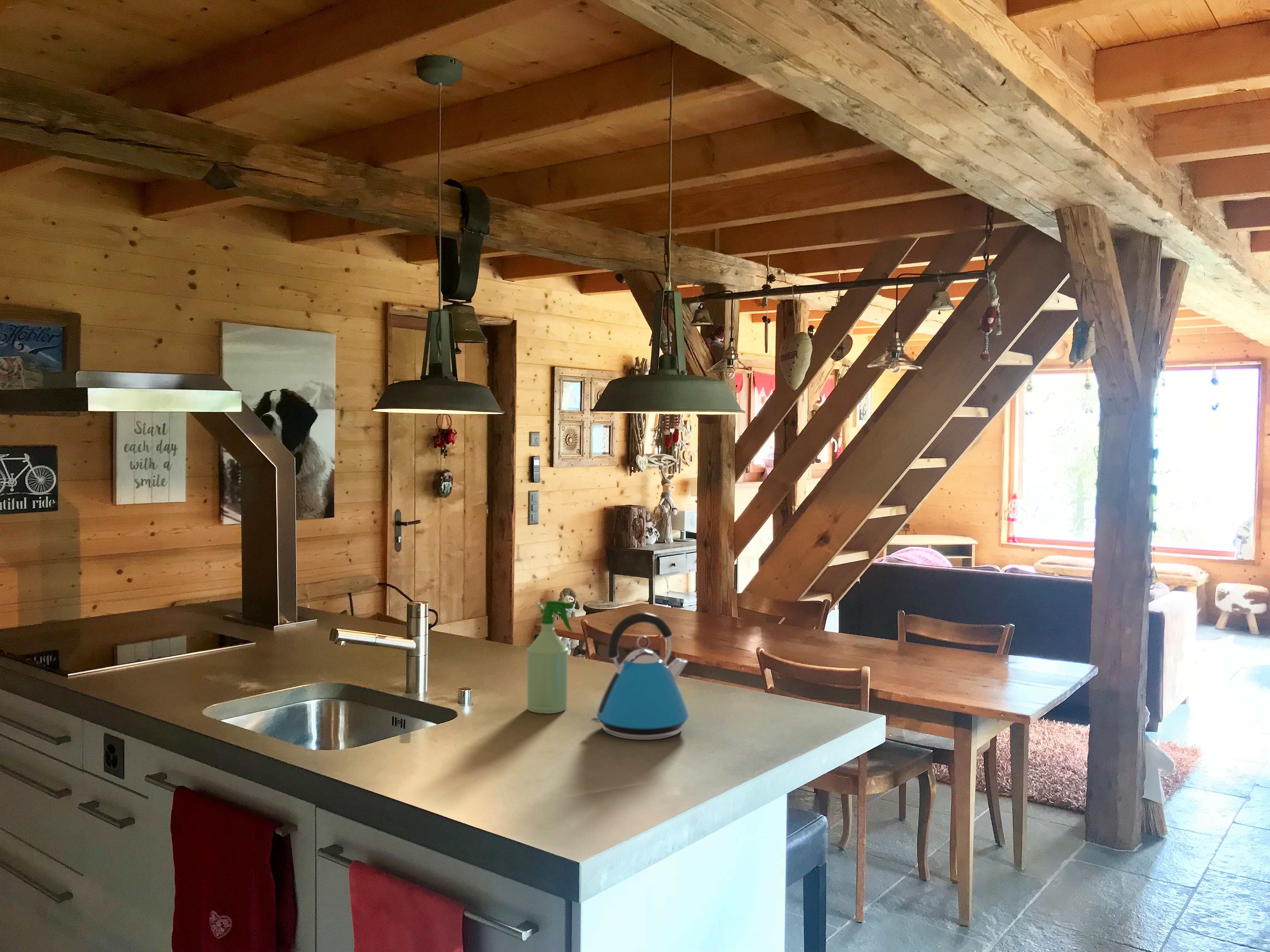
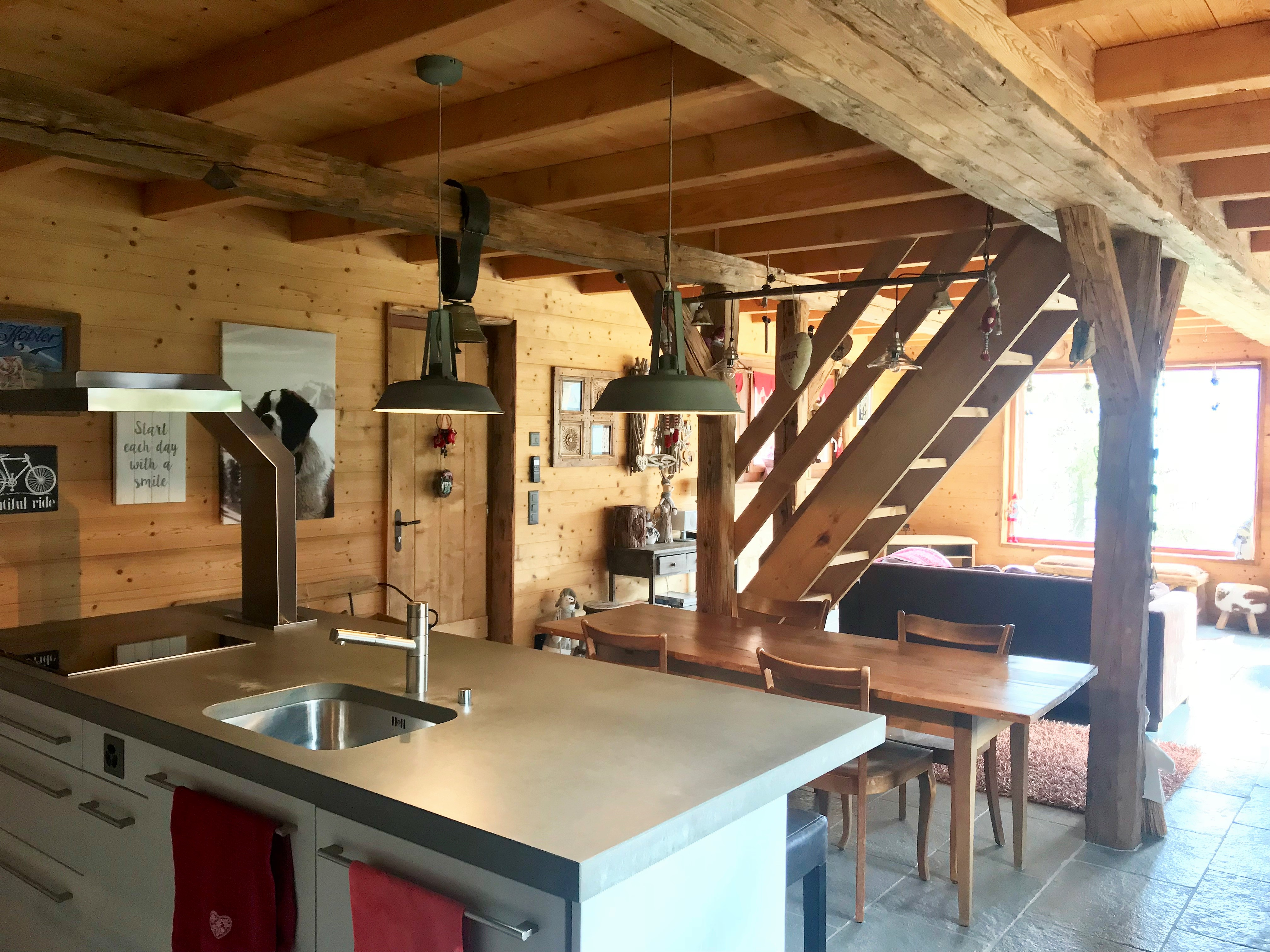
- spray bottle (547, 654)
- kettle (640, 671)
